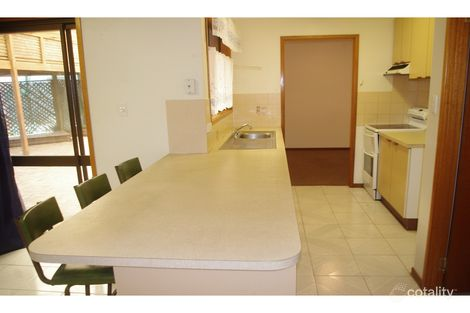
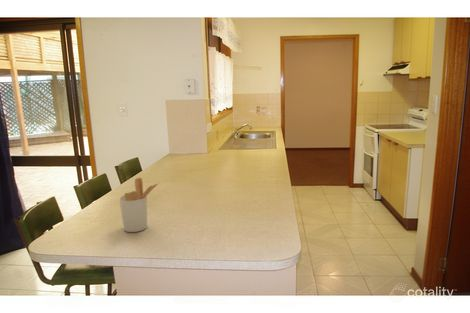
+ utensil holder (140, 204)
